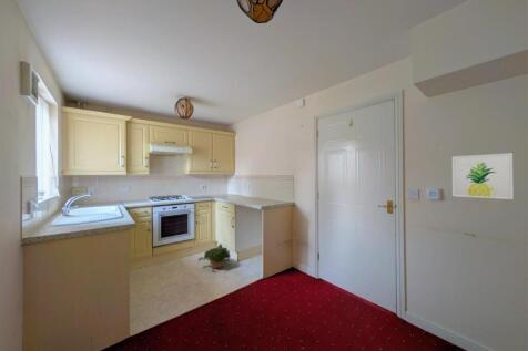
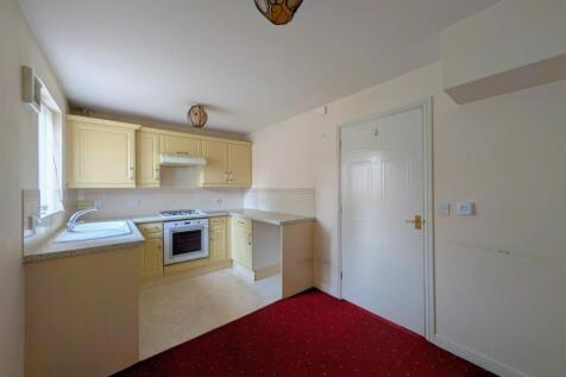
- wall art (480, 176)
- potted plant (216, 256)
